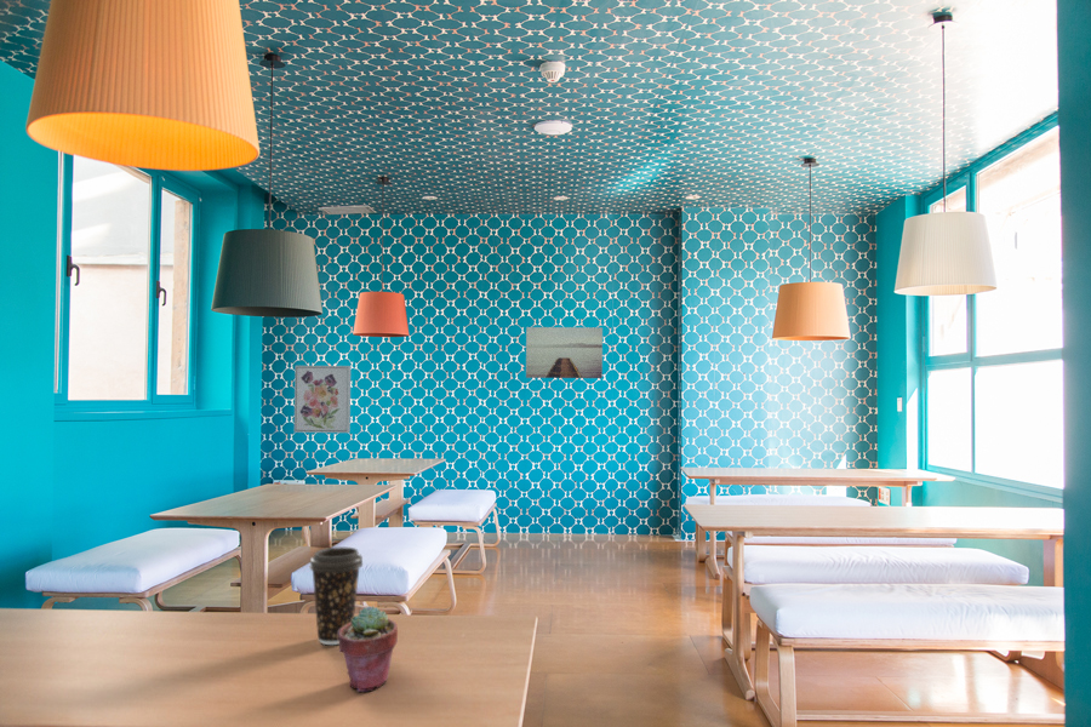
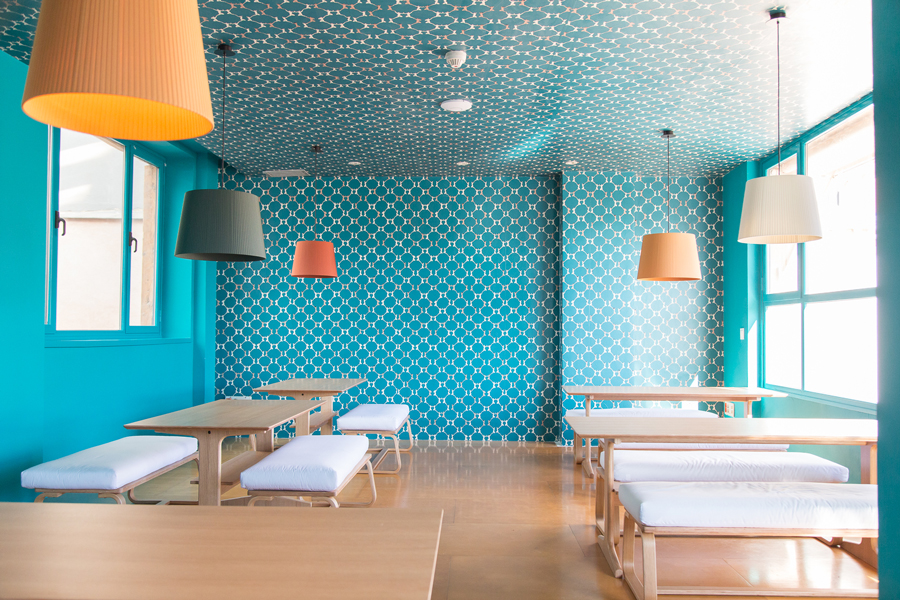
- coffee cup (336, 595)
- wall art (564, 353)
- wall art (322, 399)
- potted succulent (367, 643)
